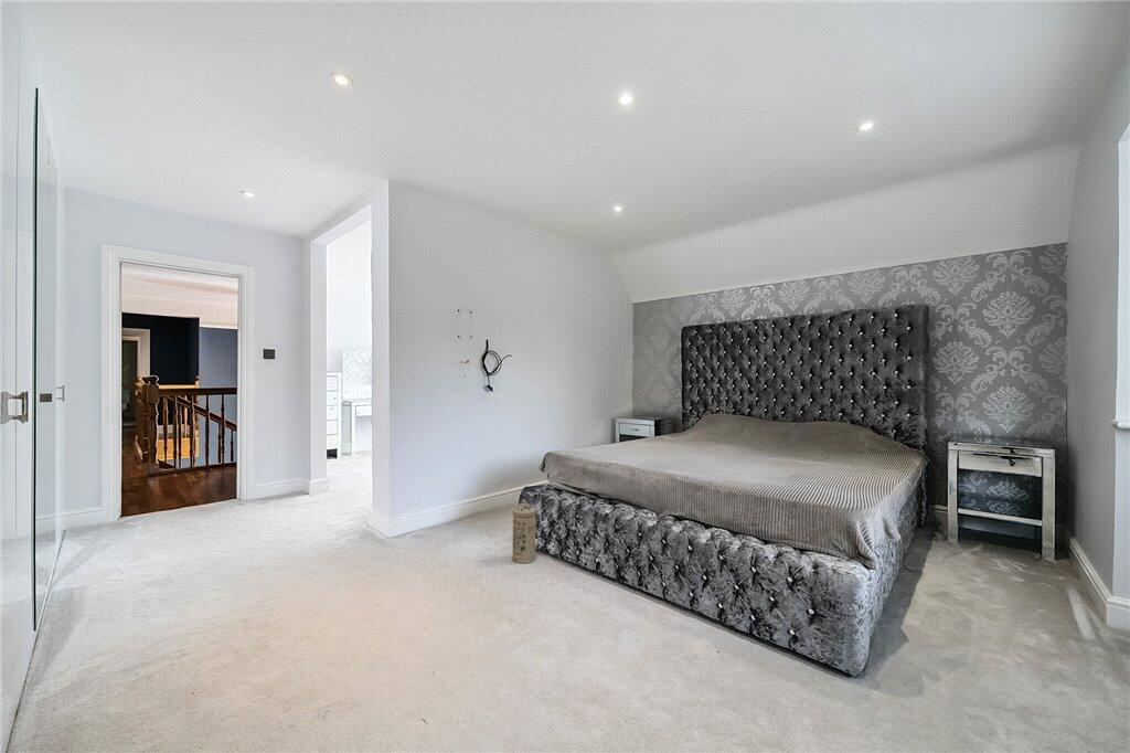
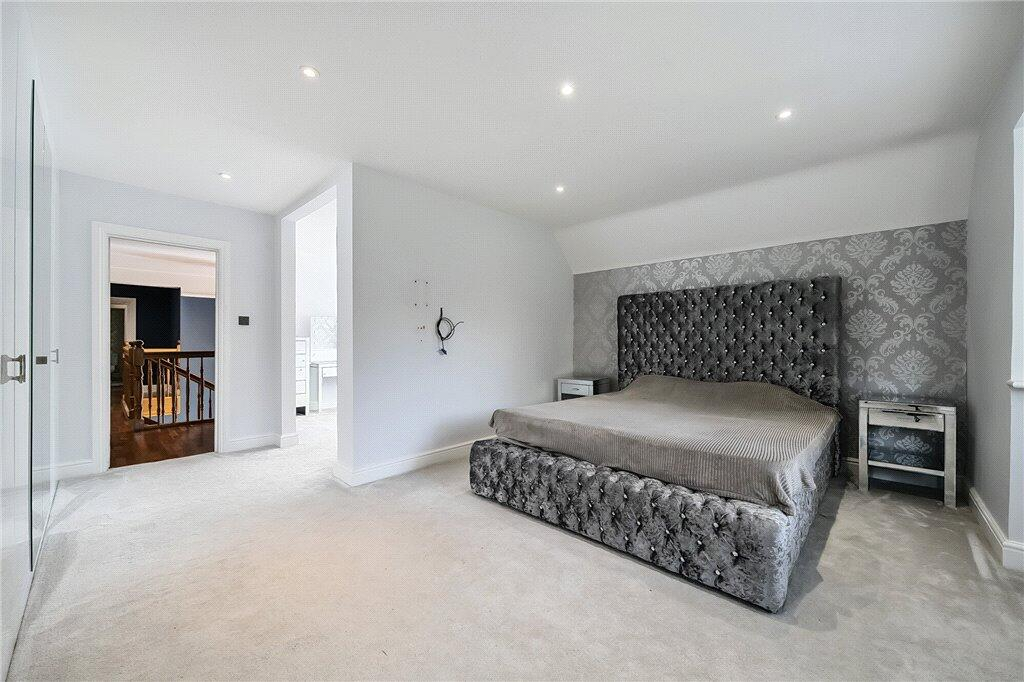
- water filter (523, 529)
